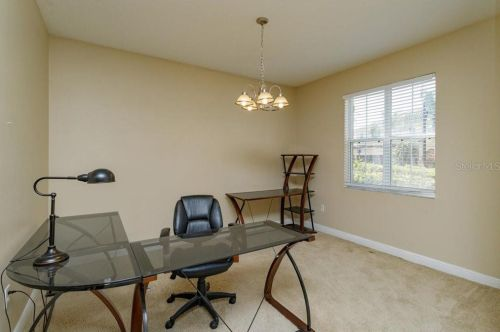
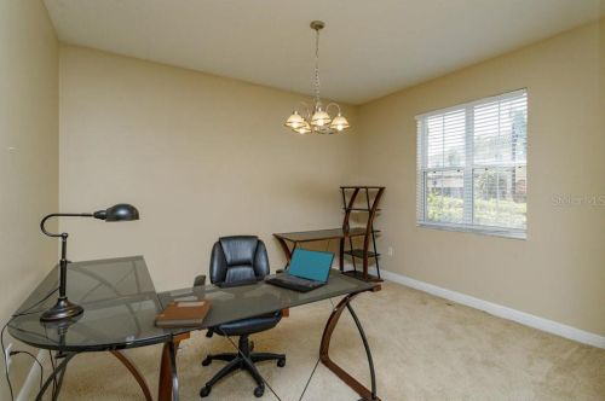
+ notebook (185, 312)
+ laptop (299, 267)
